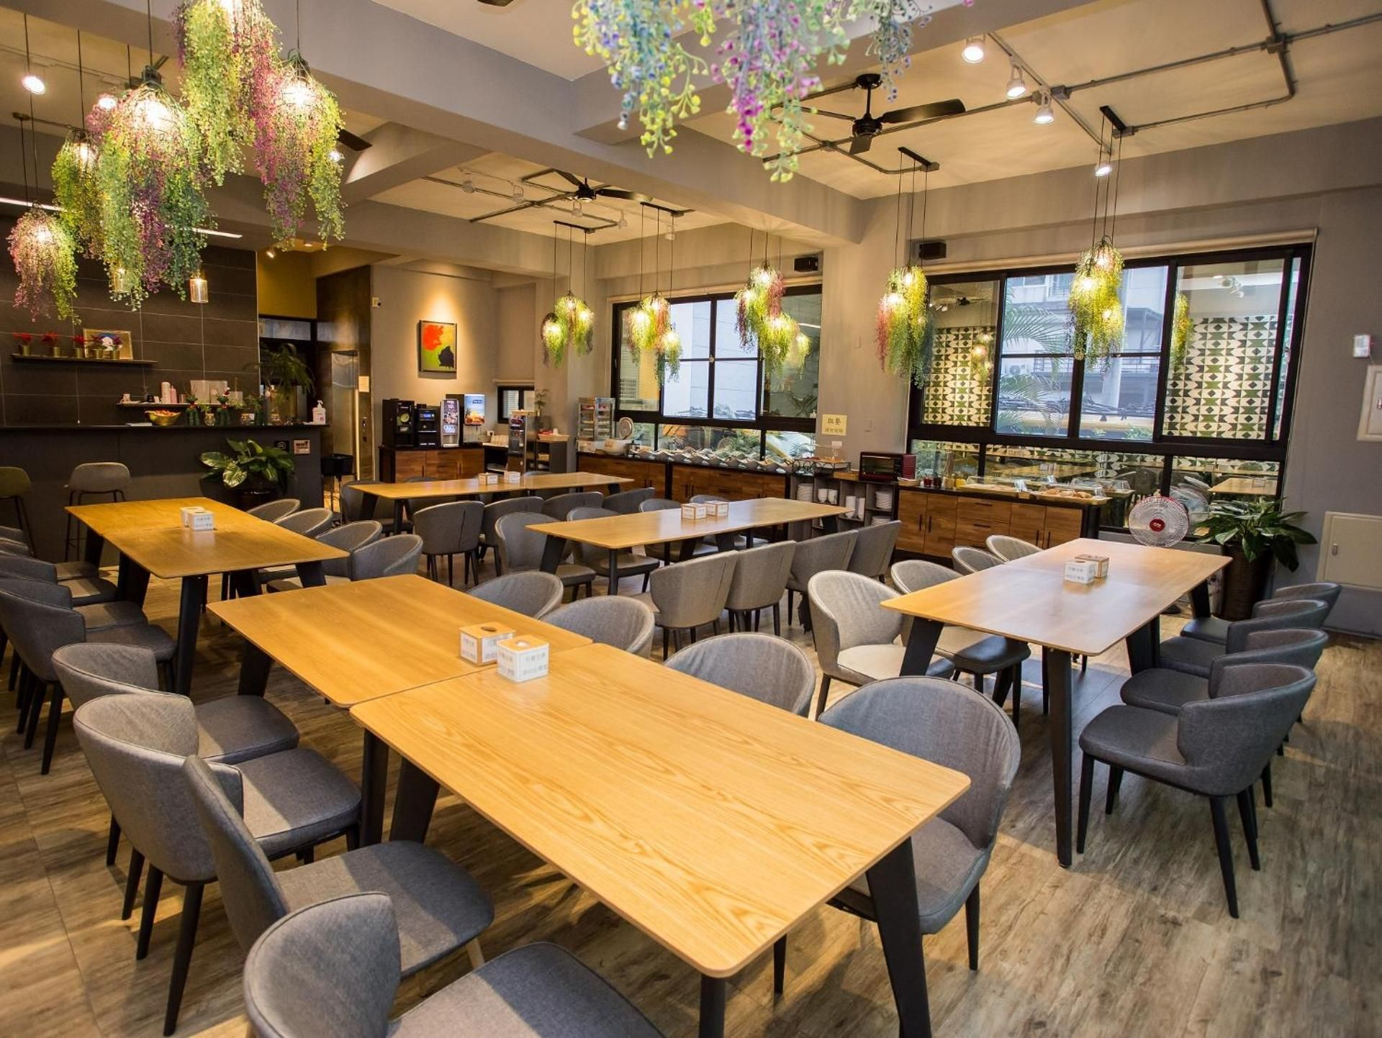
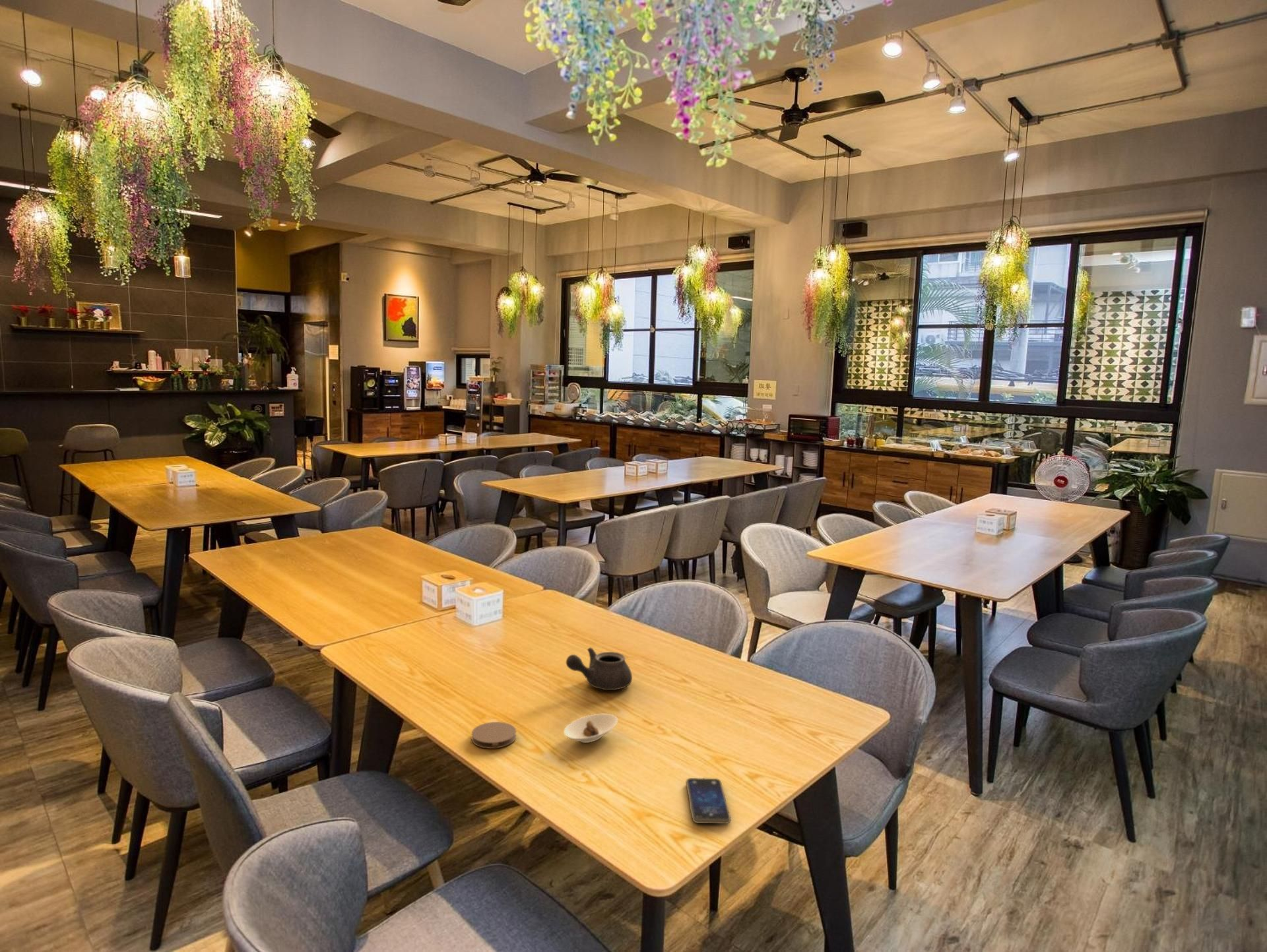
+ saucer (591, 730)
+ coaster (494, 734)
+ smartphone (707, 800)
+ teapot (597, 667)
